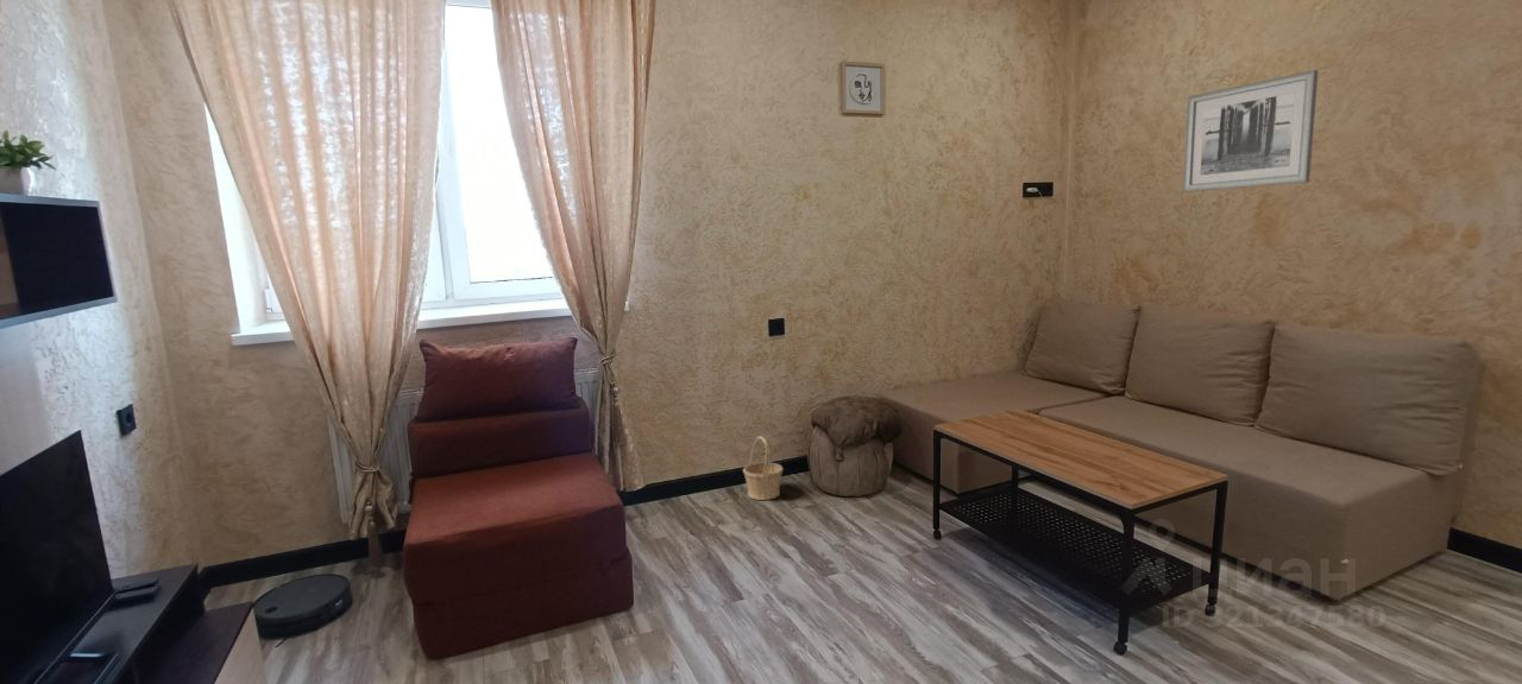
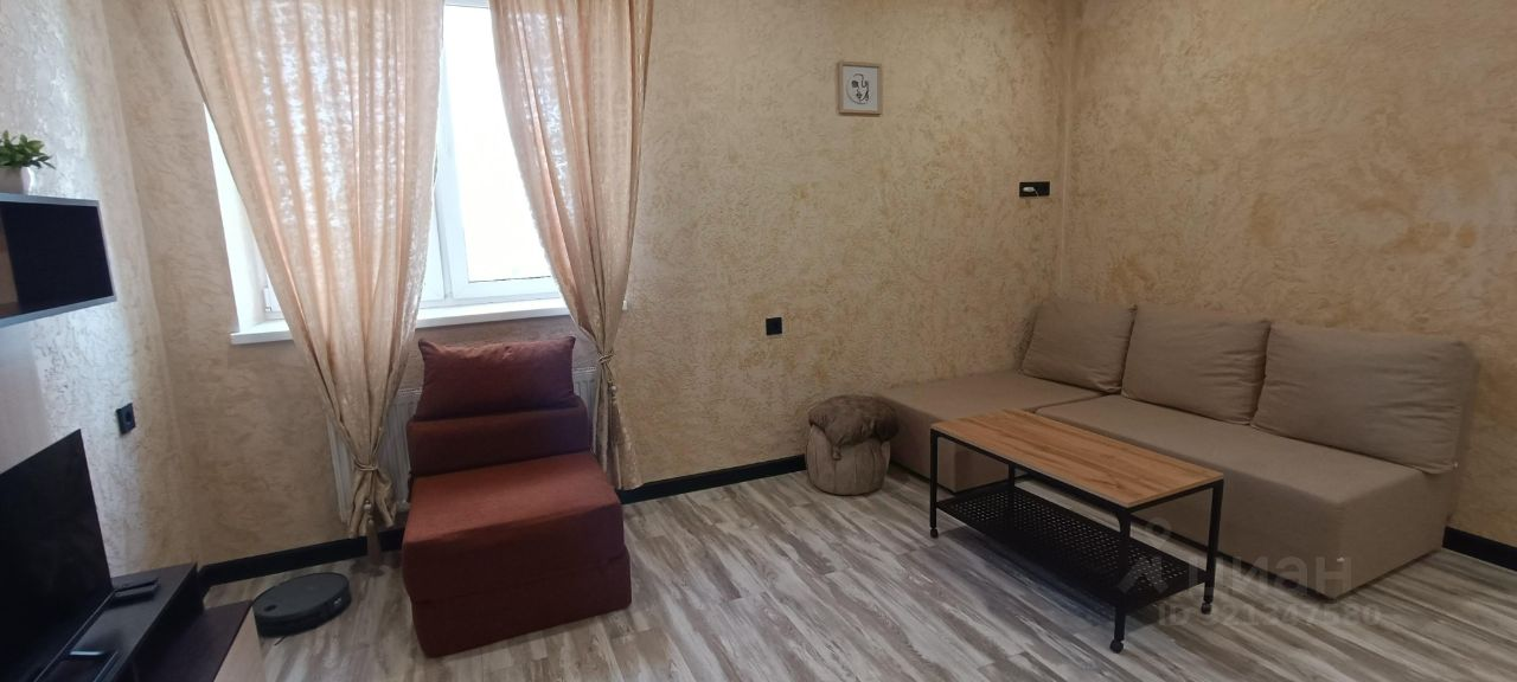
- wall art (1244, 135)
- basket (762, 464)
